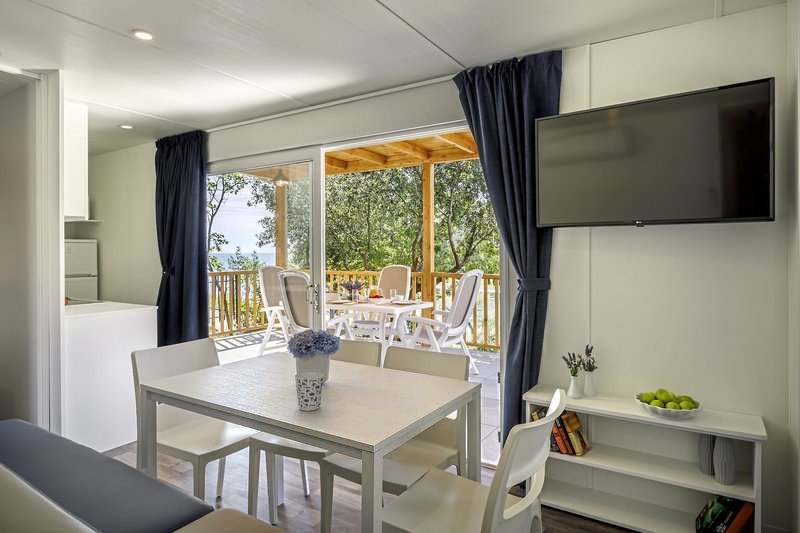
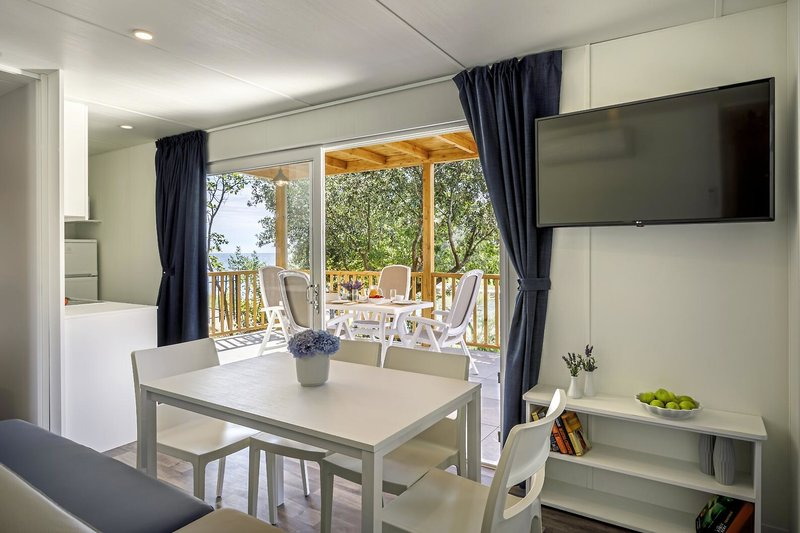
- cup (309, 391)
